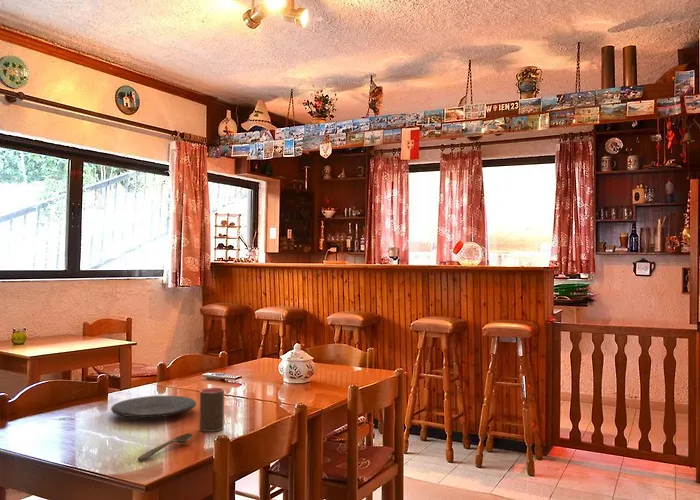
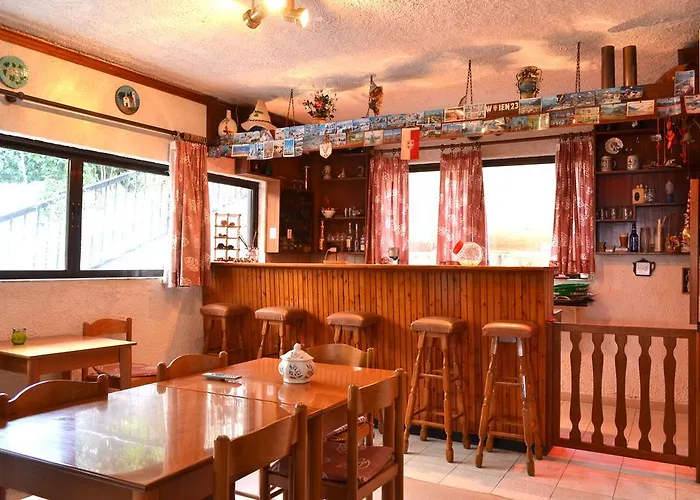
- spoon (165, 445)
- plate (154, 408)
- cup (211, 409)
